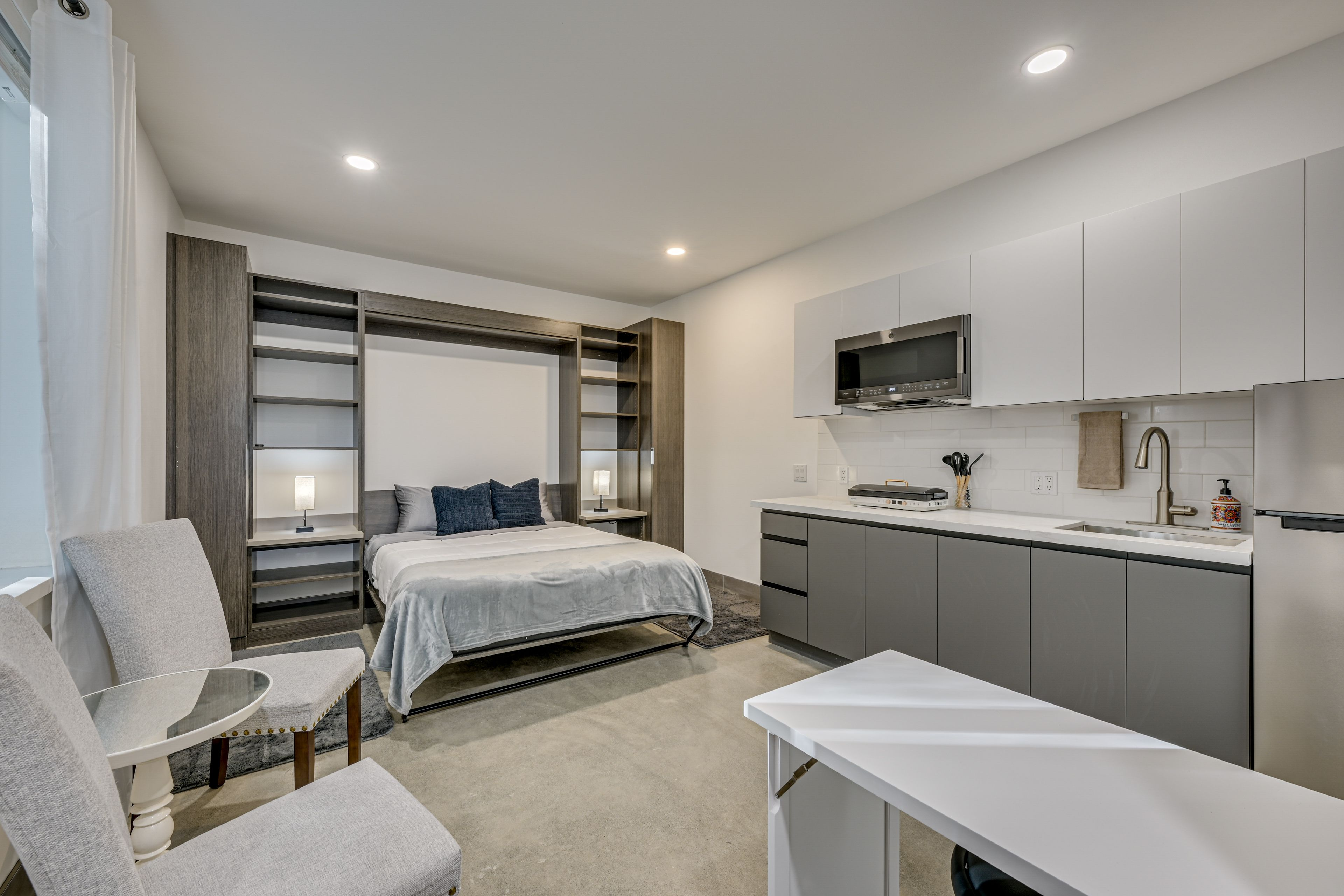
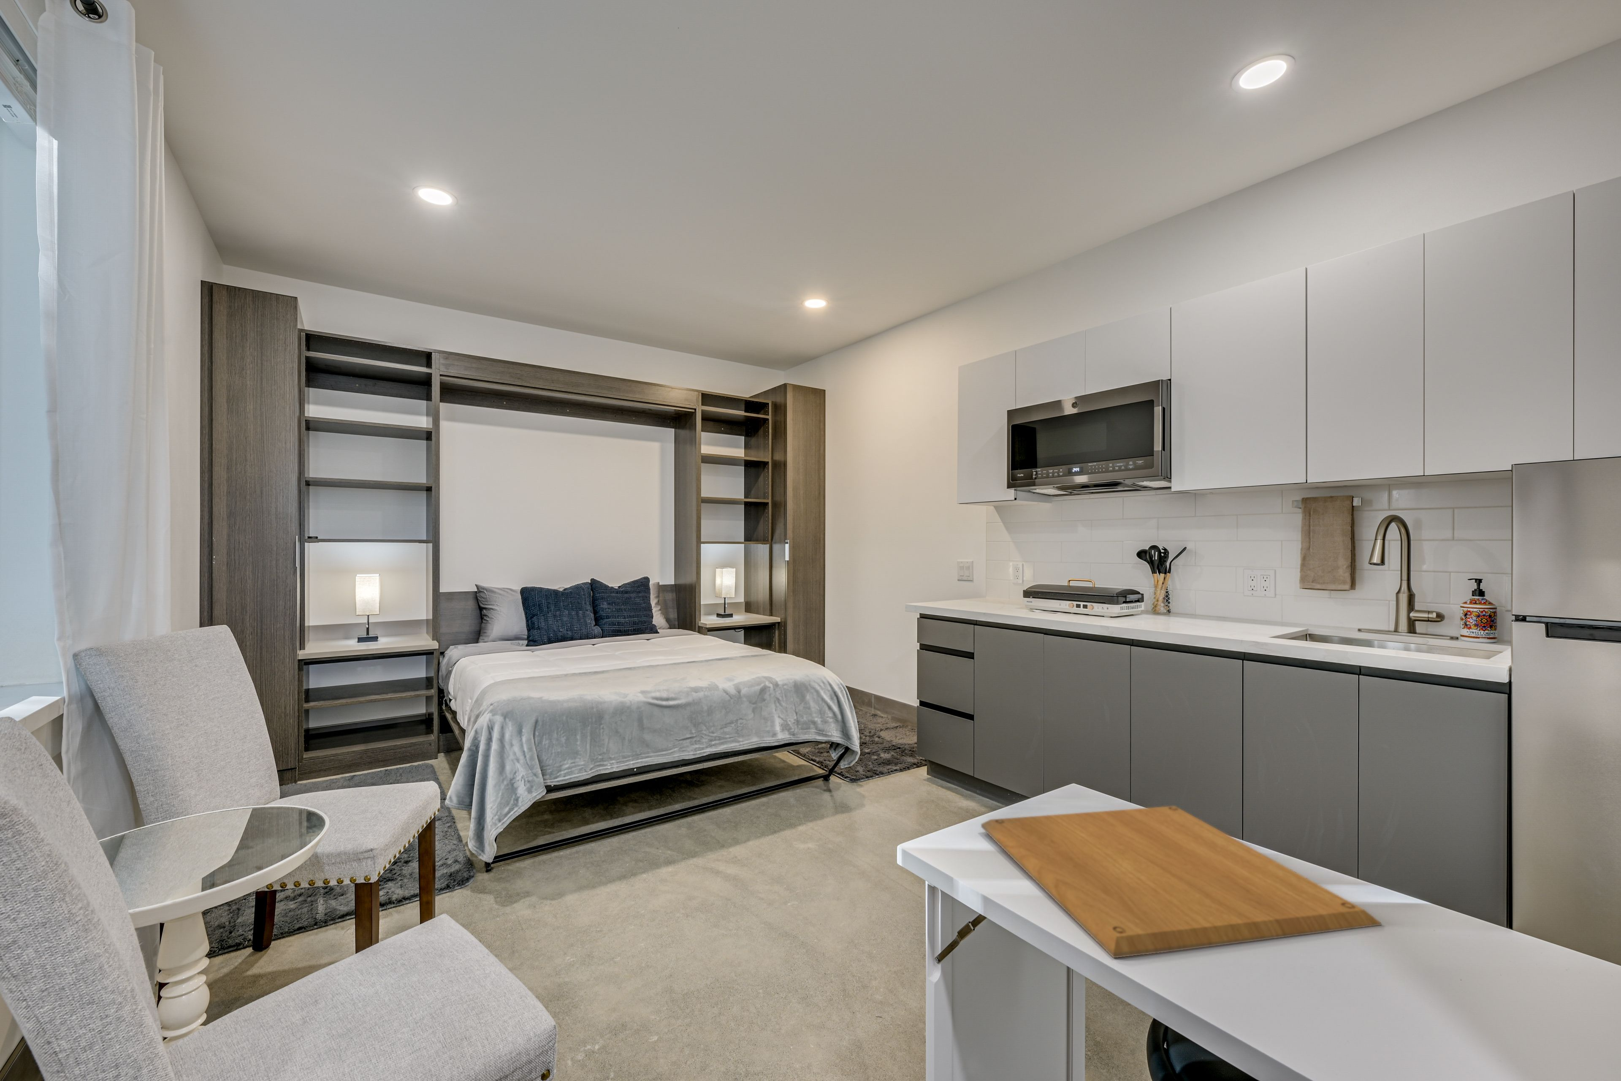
+ chopping board (1151, 864)
